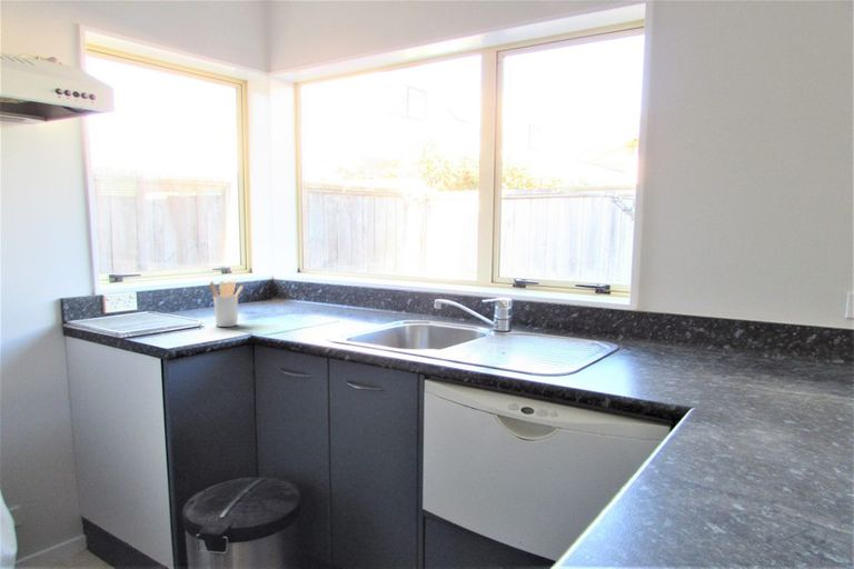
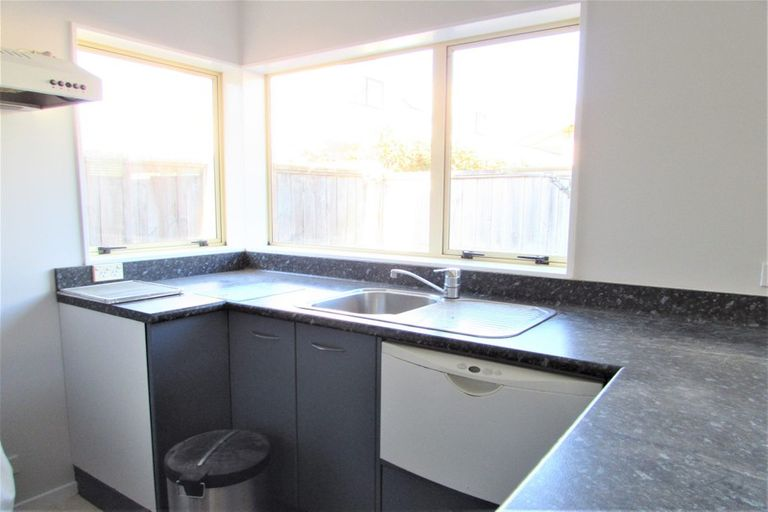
- utensil holder (226, 302)
